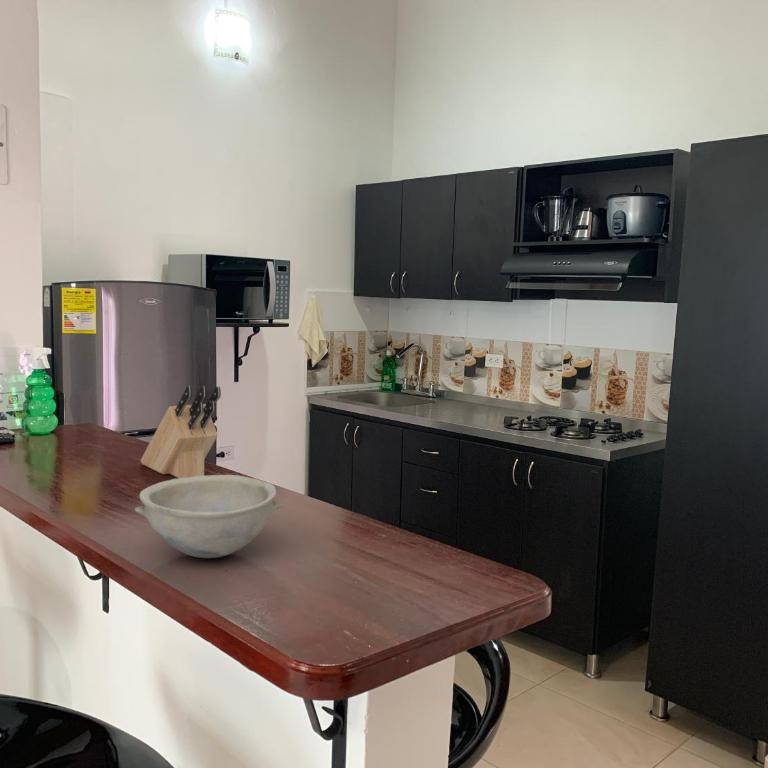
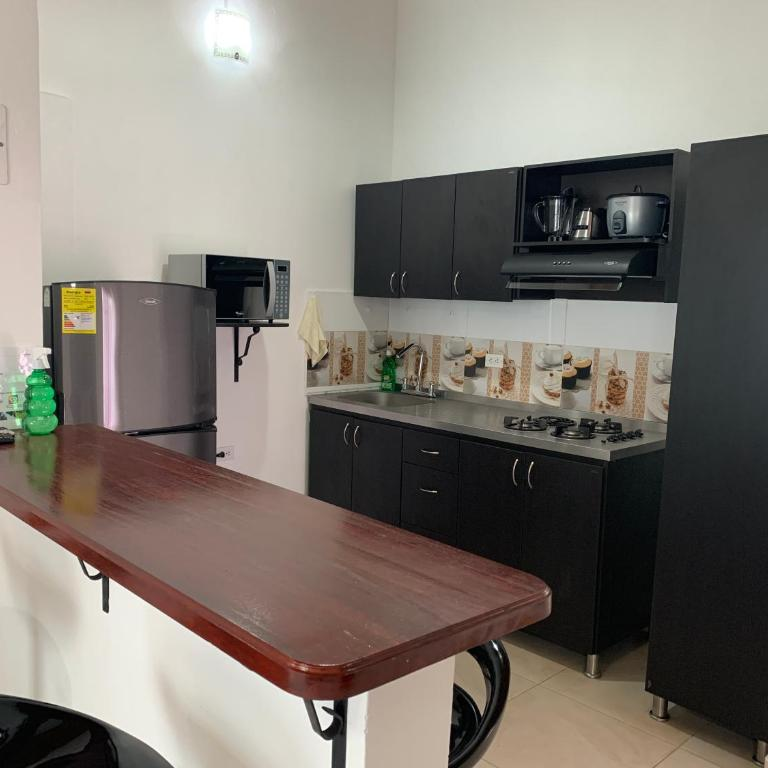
- knife block (181, 426)
- bowl (209, 522)
